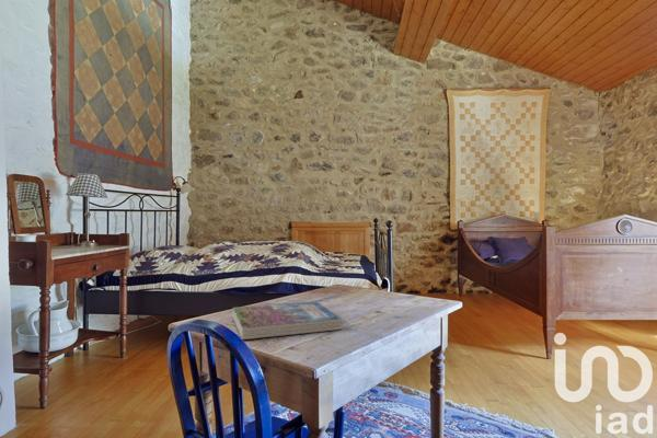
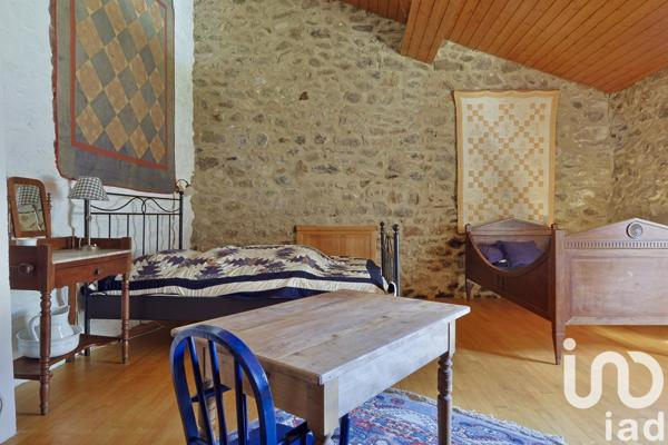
- book (284, 318)
